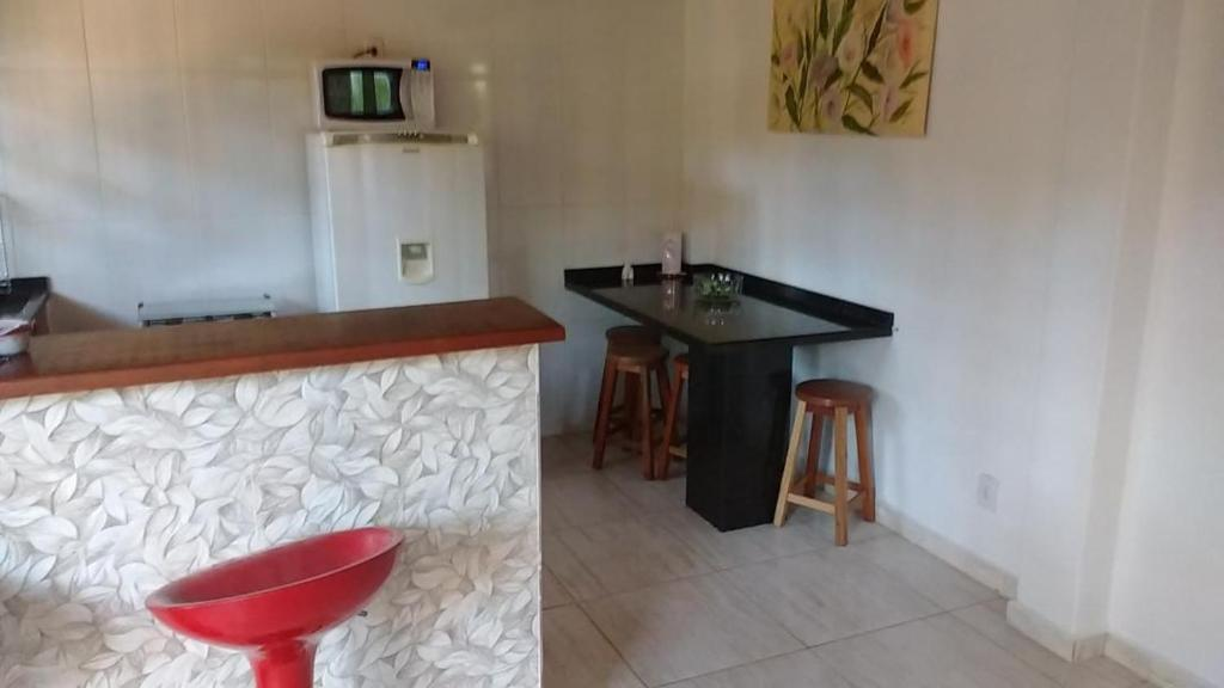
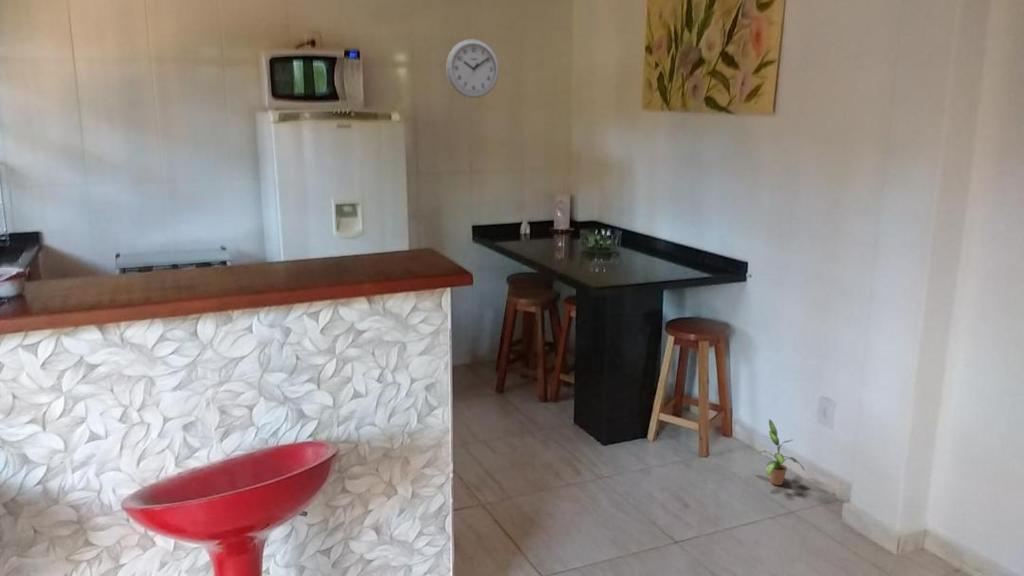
+ wall clock (473, 68)
+ potted plant (778, 451)
